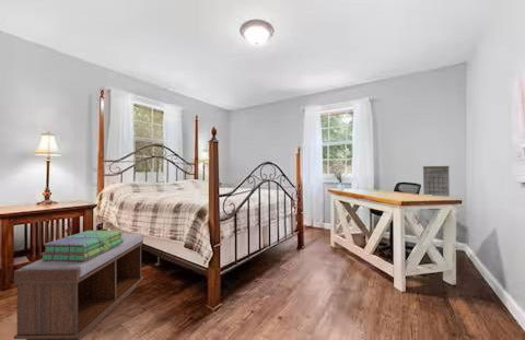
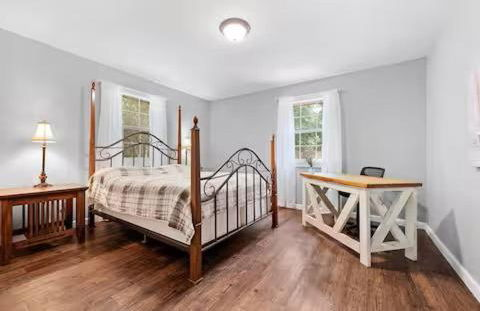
- bench (93, 277)
- calendar (435, 177)
- stack of books (86, 243)
